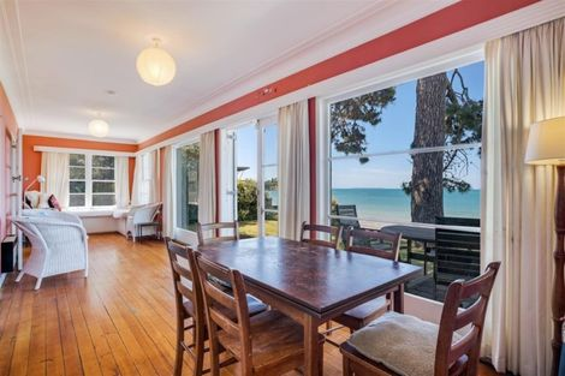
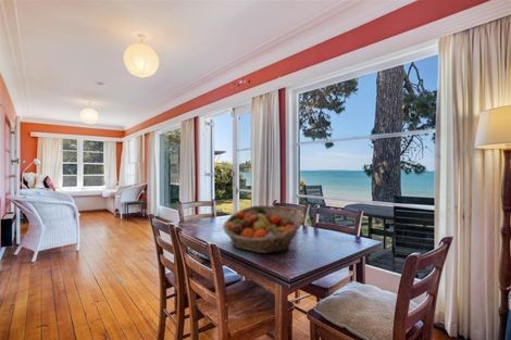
+ fruit basket (262, 227)
